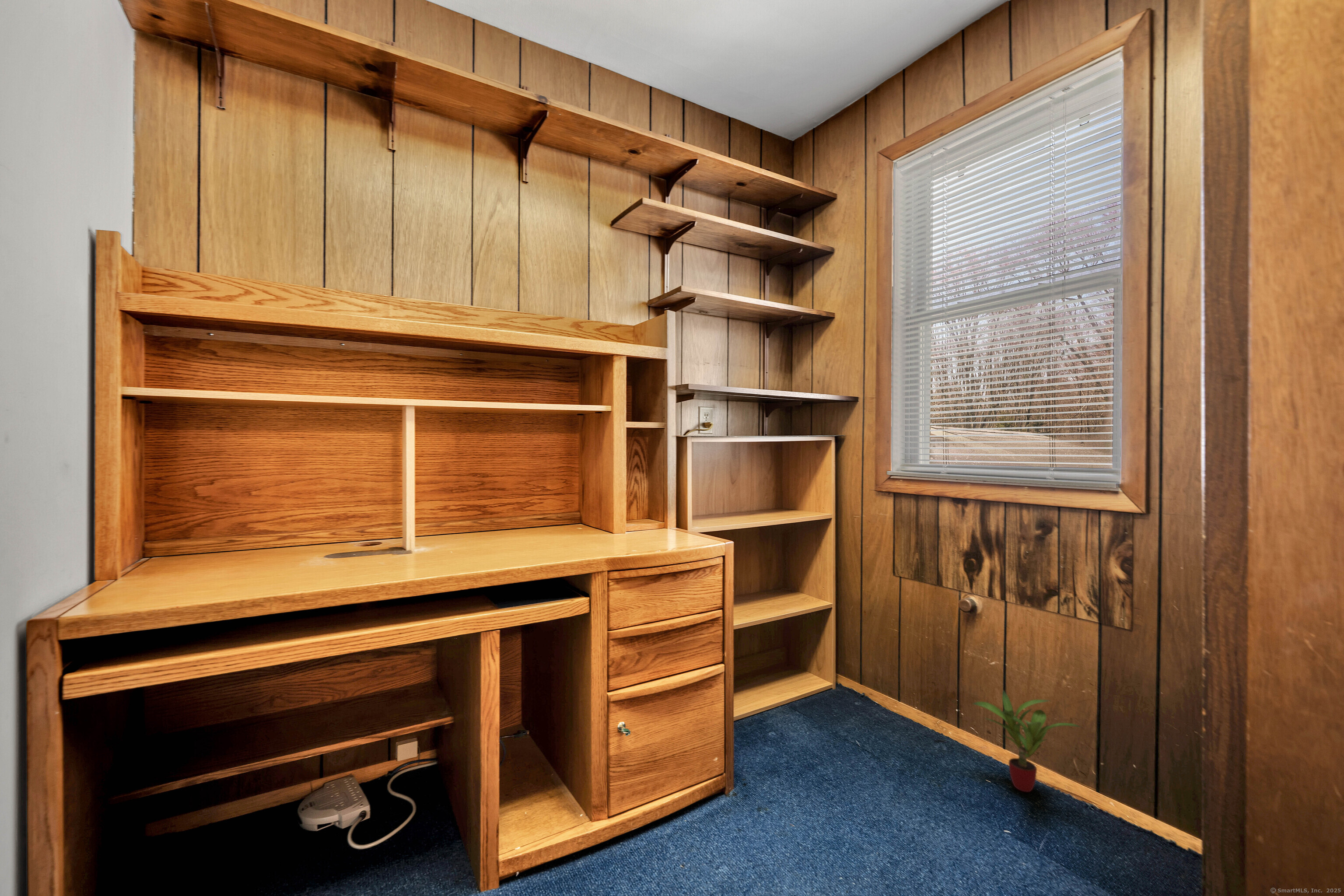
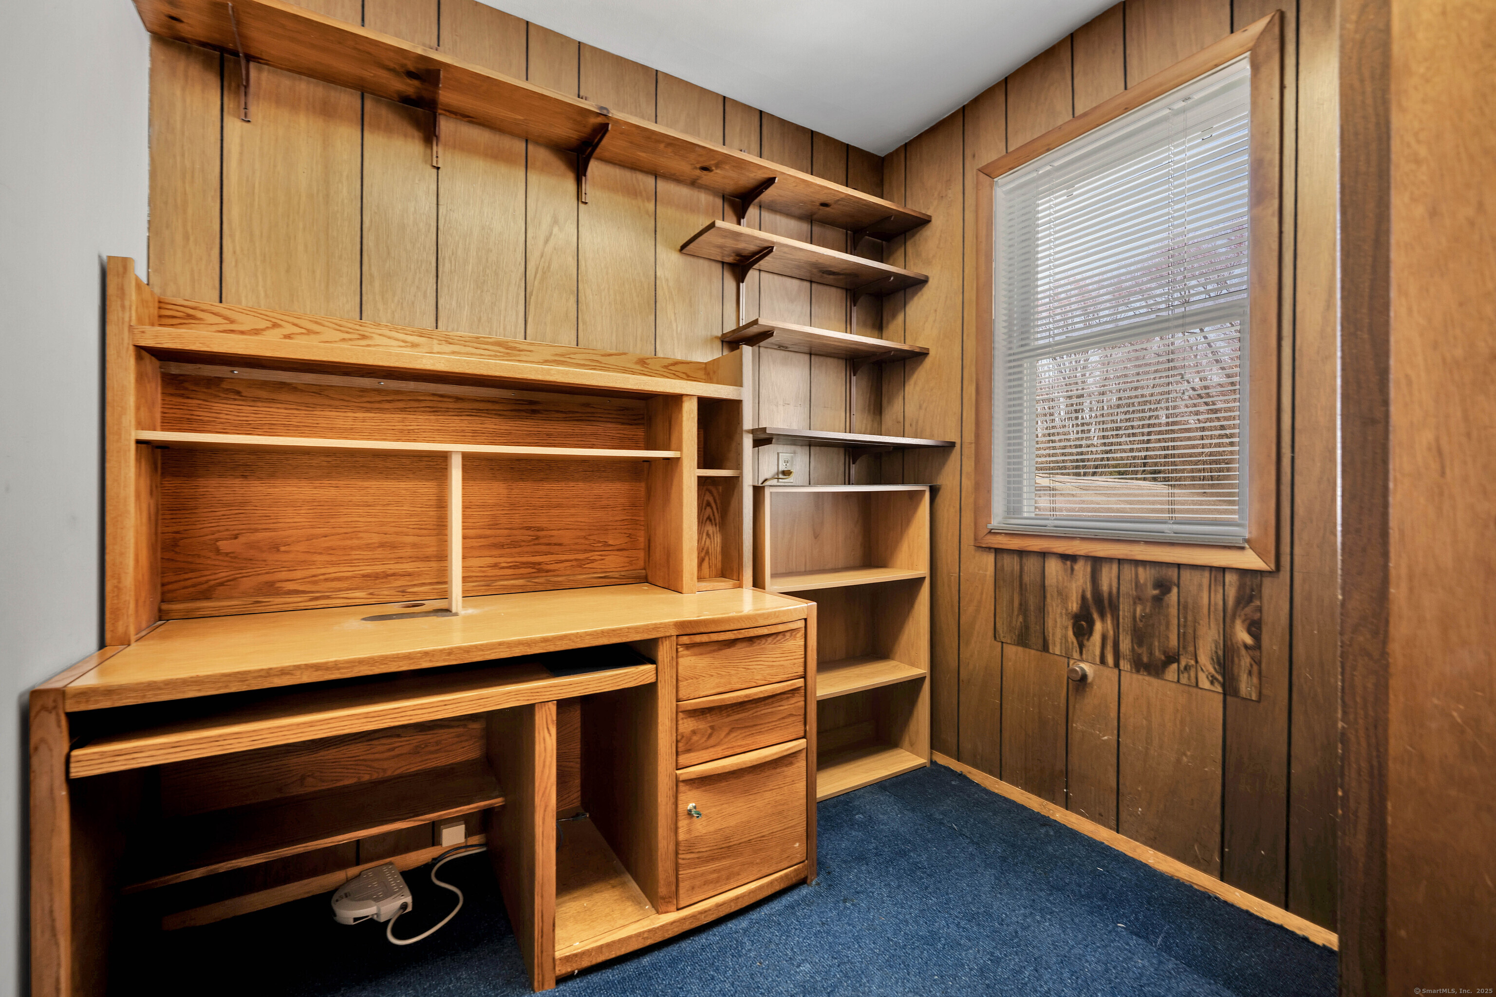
- potted plant (1021, 747)
